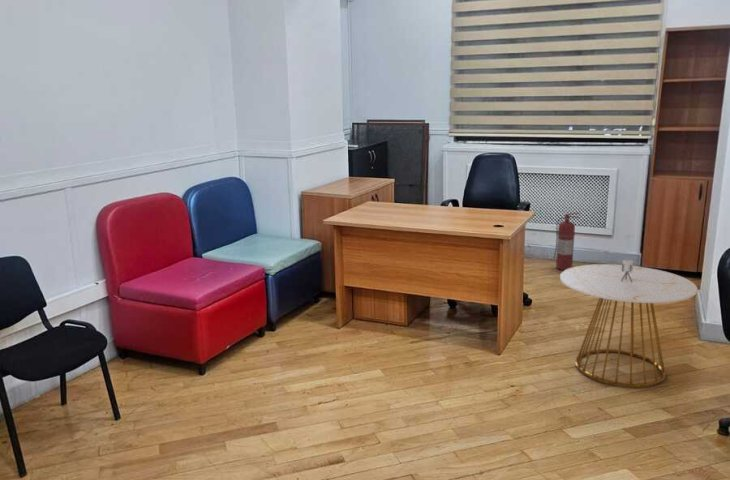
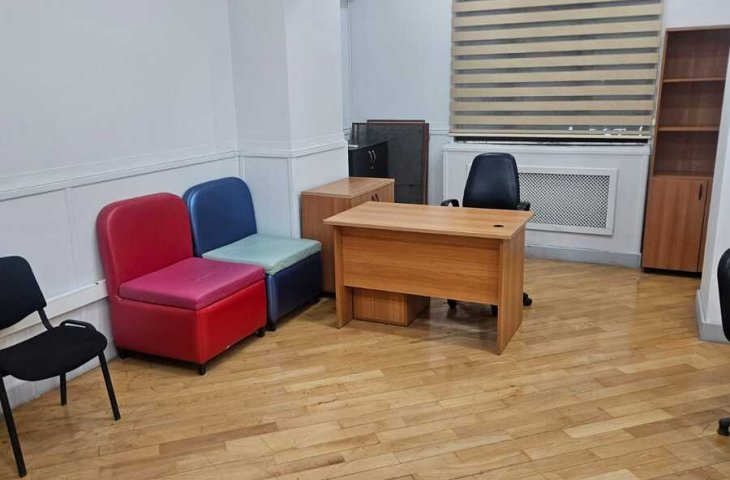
- fire extinguisher (566, 240)
- side table (623, 315)
